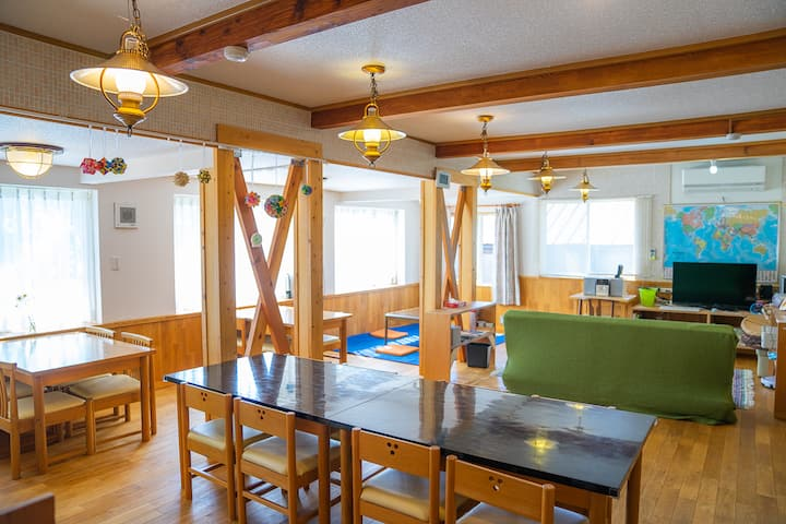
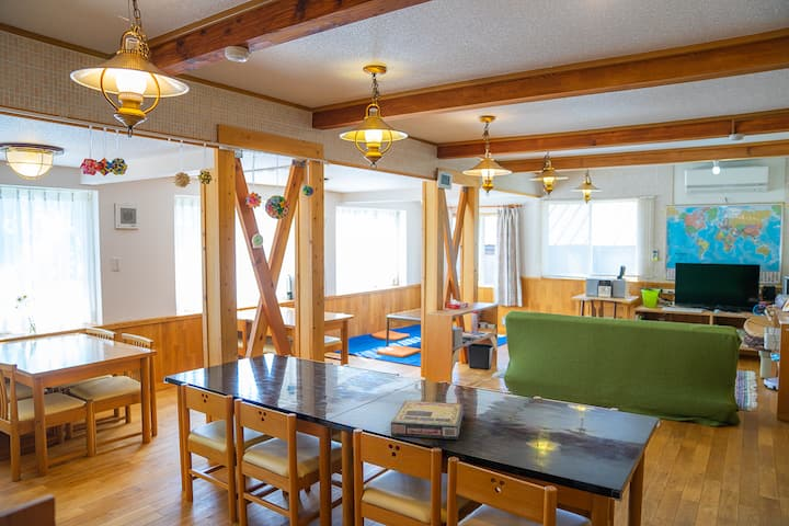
+ video game box (428, 419)
